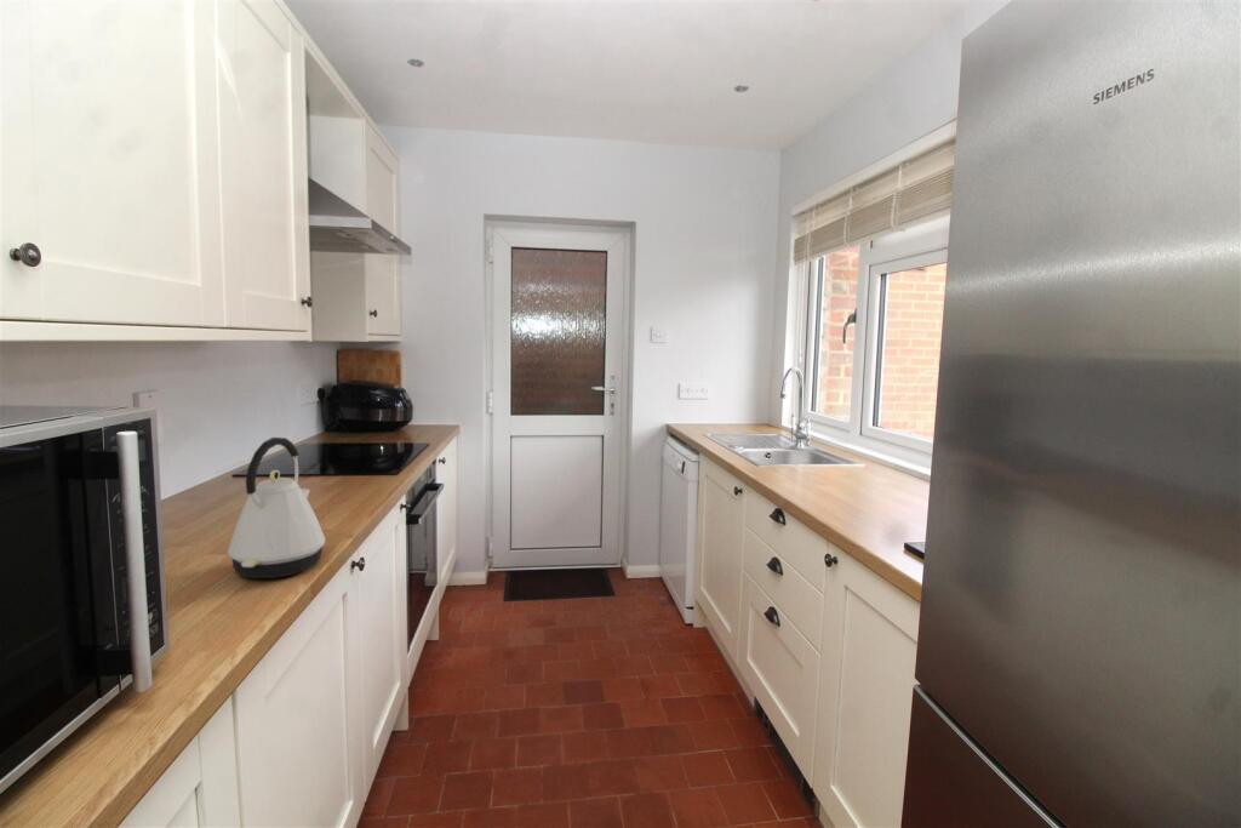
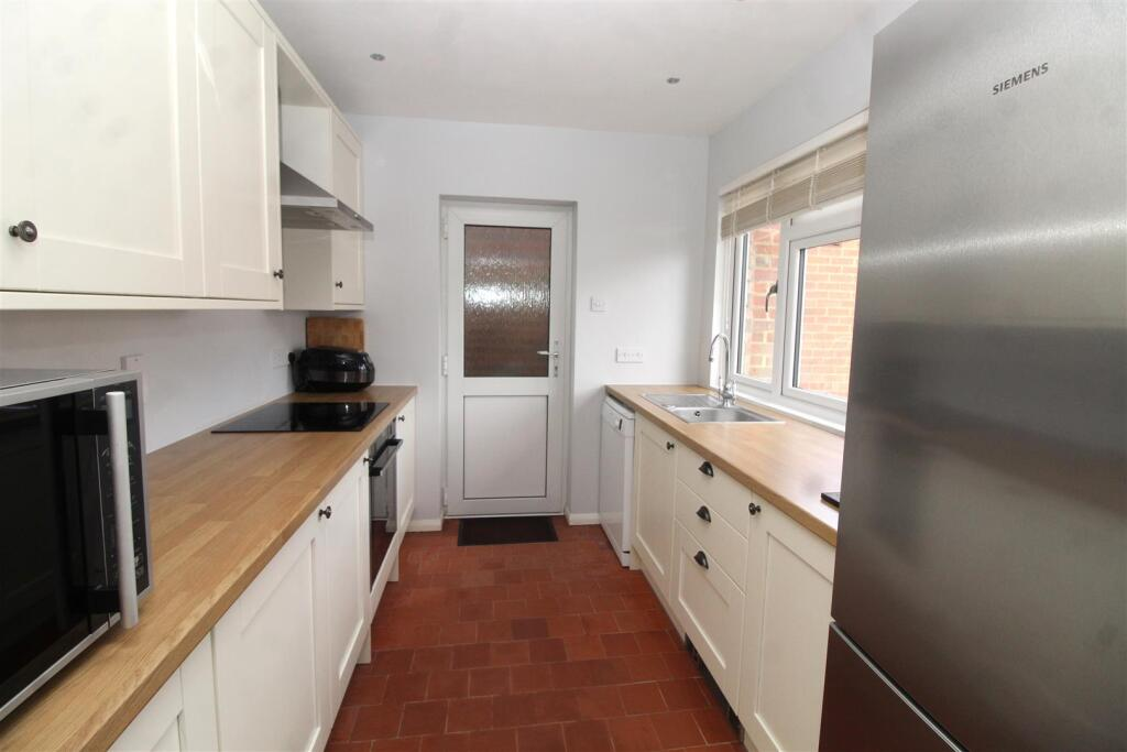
- kettle (278, 502)
